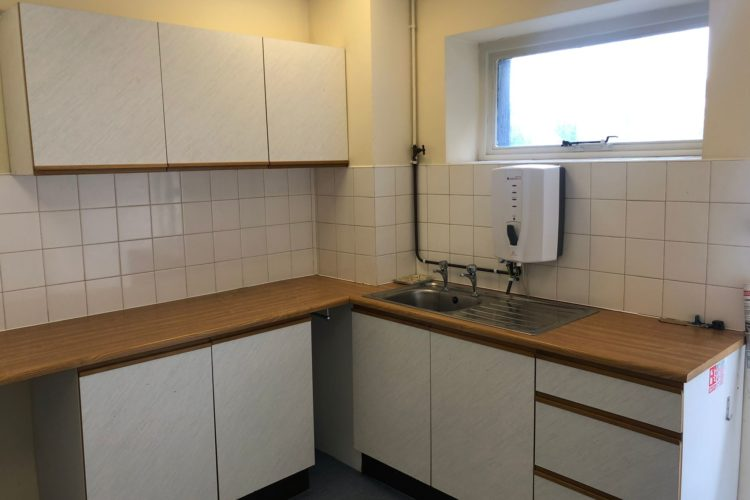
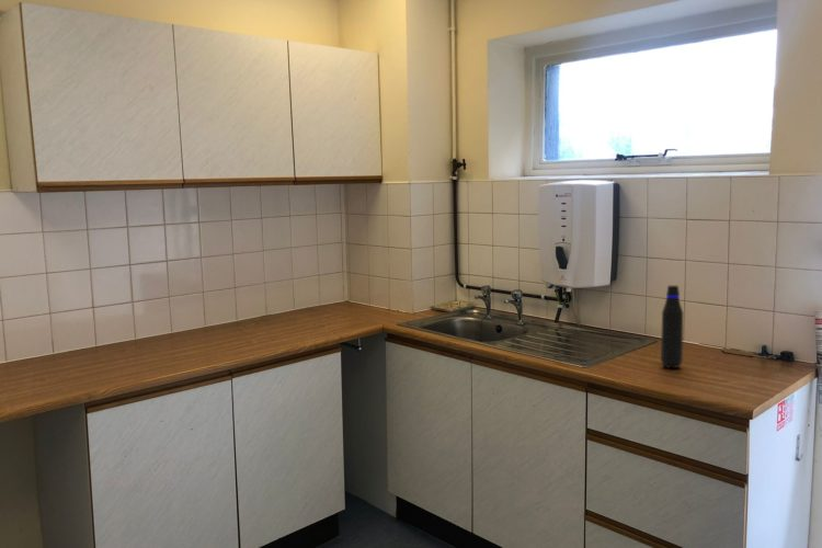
+ water bottle (672, 327)
